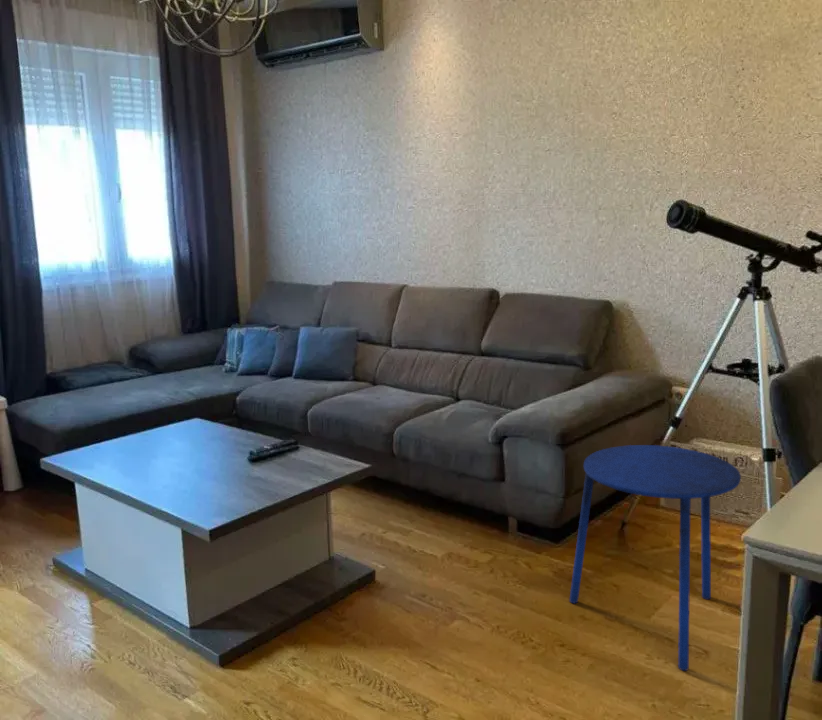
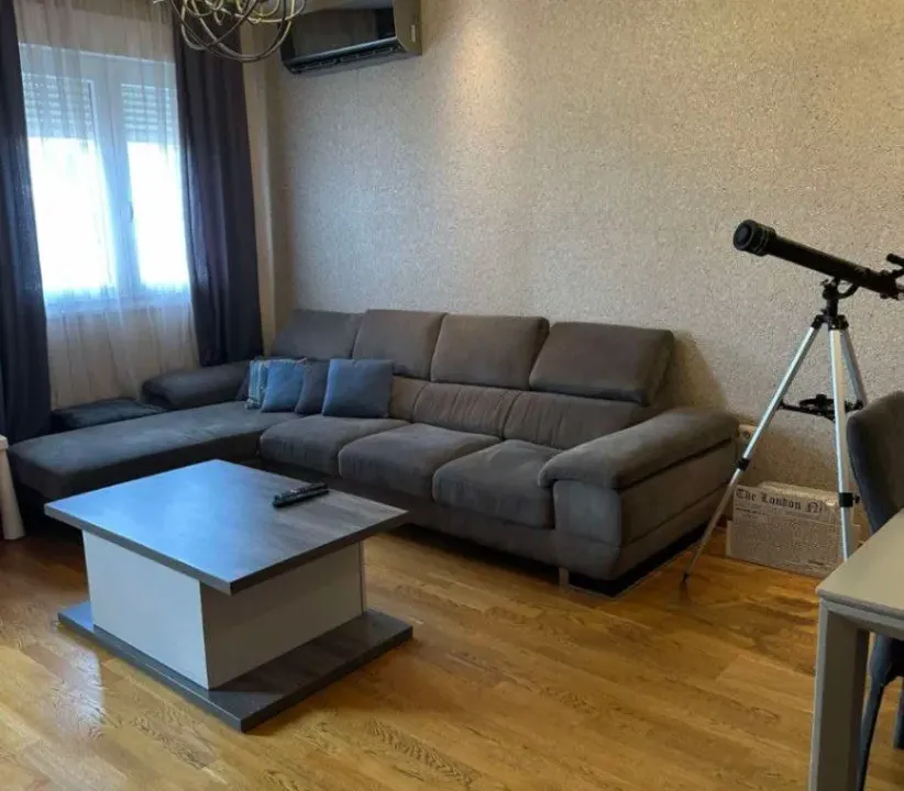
- side table (680, 542)
